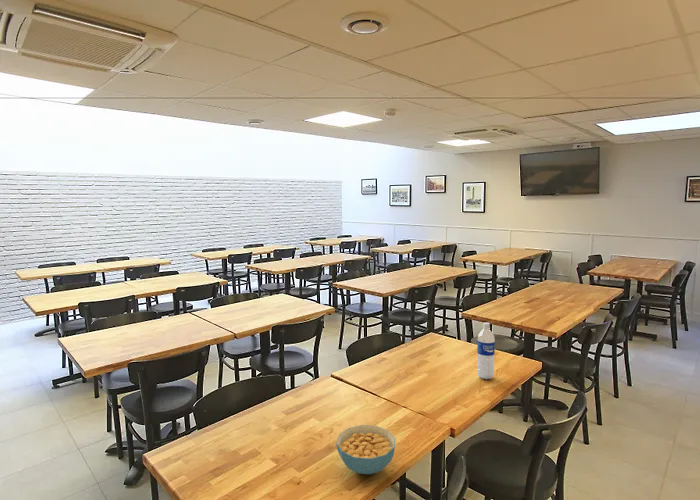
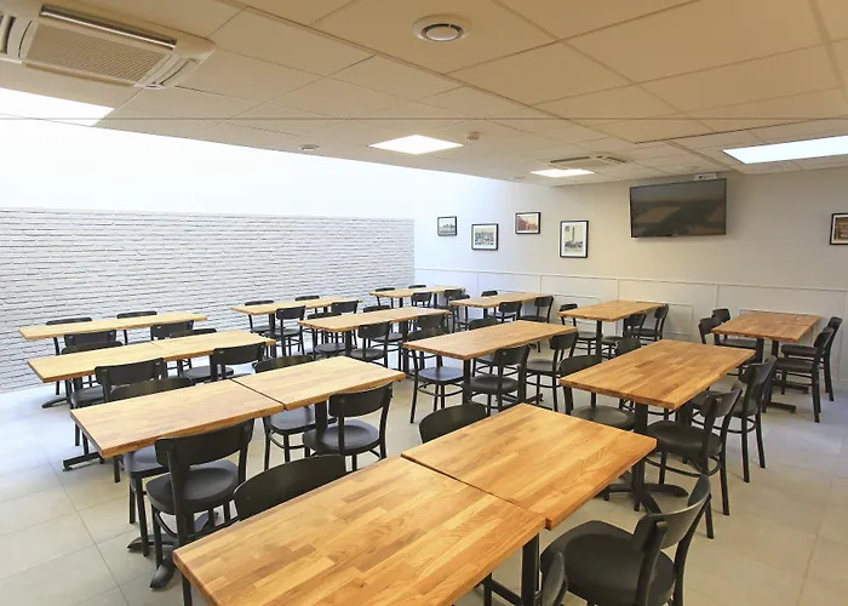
- water bottle (485, 350)
- cereal bowl (366, 454)
